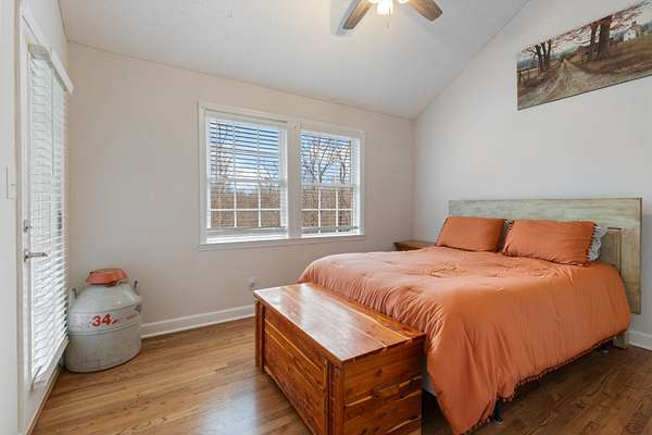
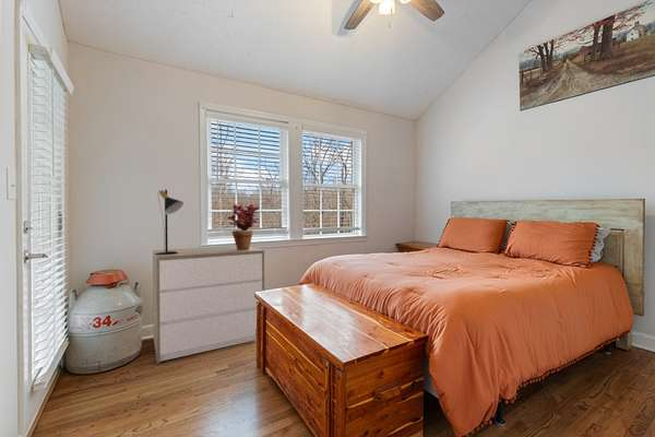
+ dresser (209, 294)
+ table lamp (166, 221)
+ potted plant (243, 226)
